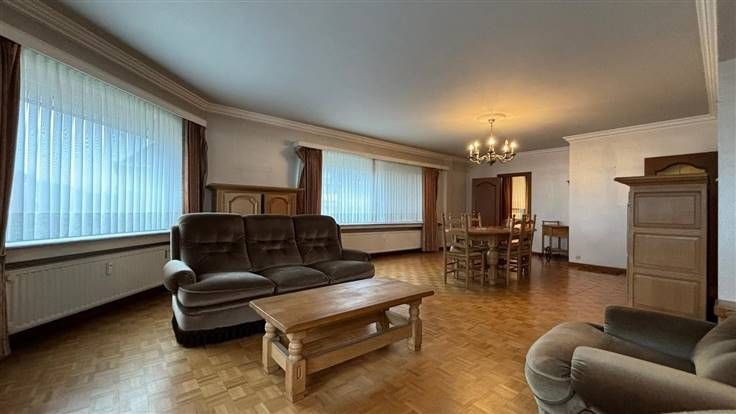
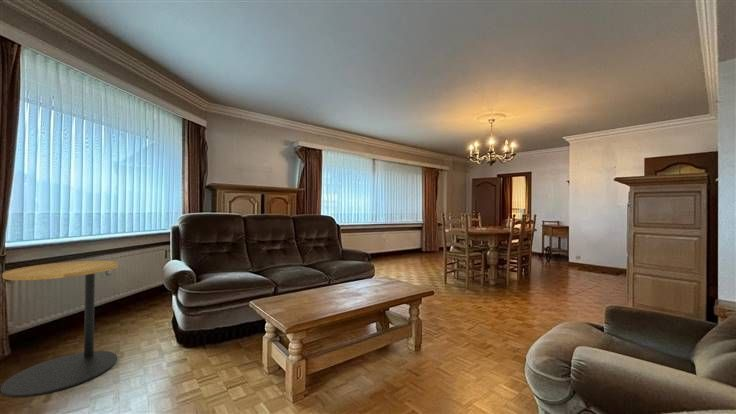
+ side table (85, 319)
